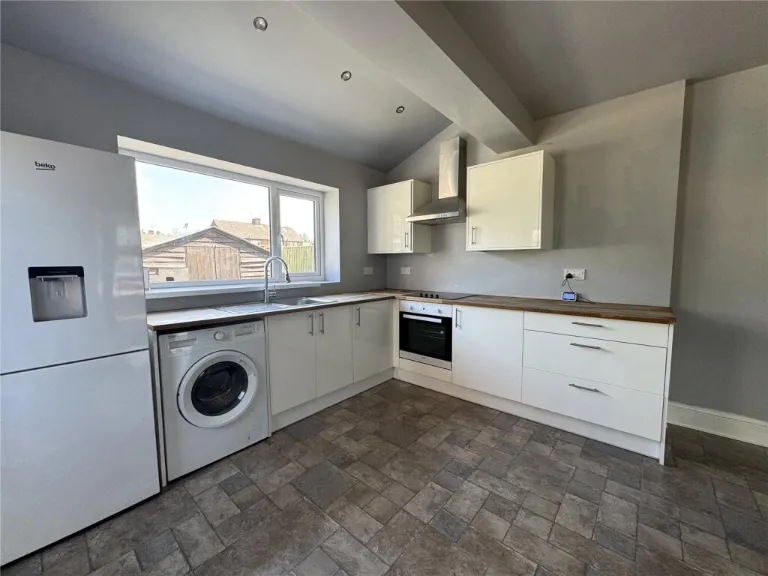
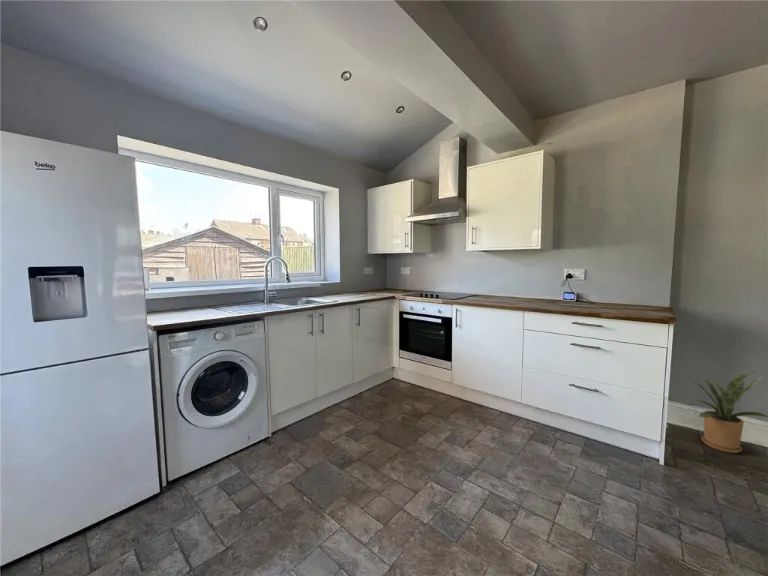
+ house plant (720, 406)
